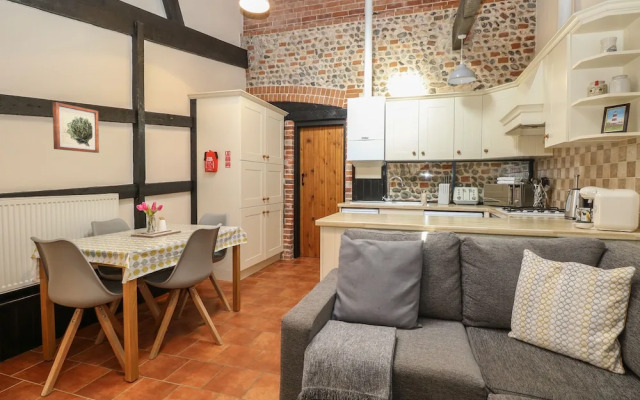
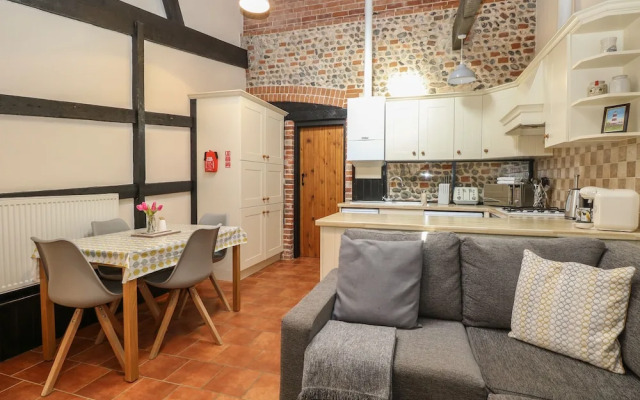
- wall art (77, 129)
